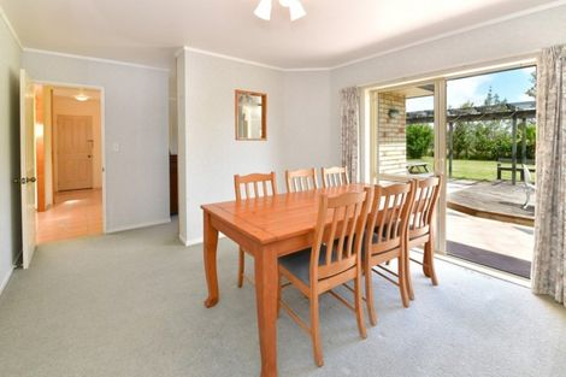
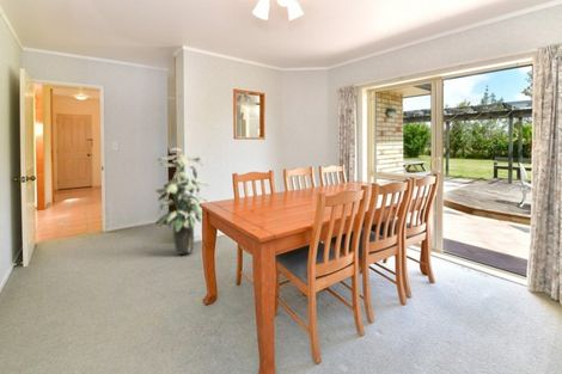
+ indoor plant (179, 201)
